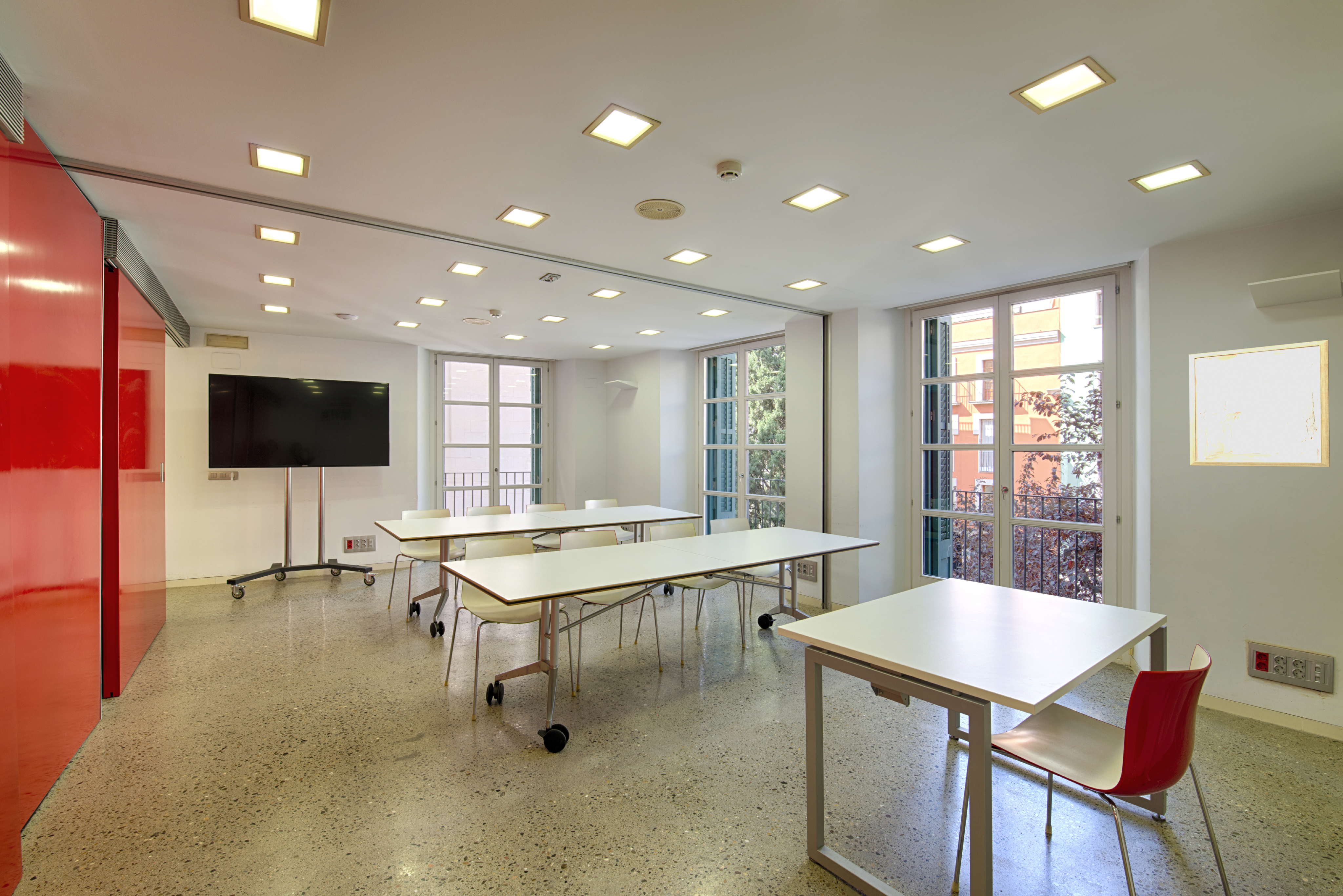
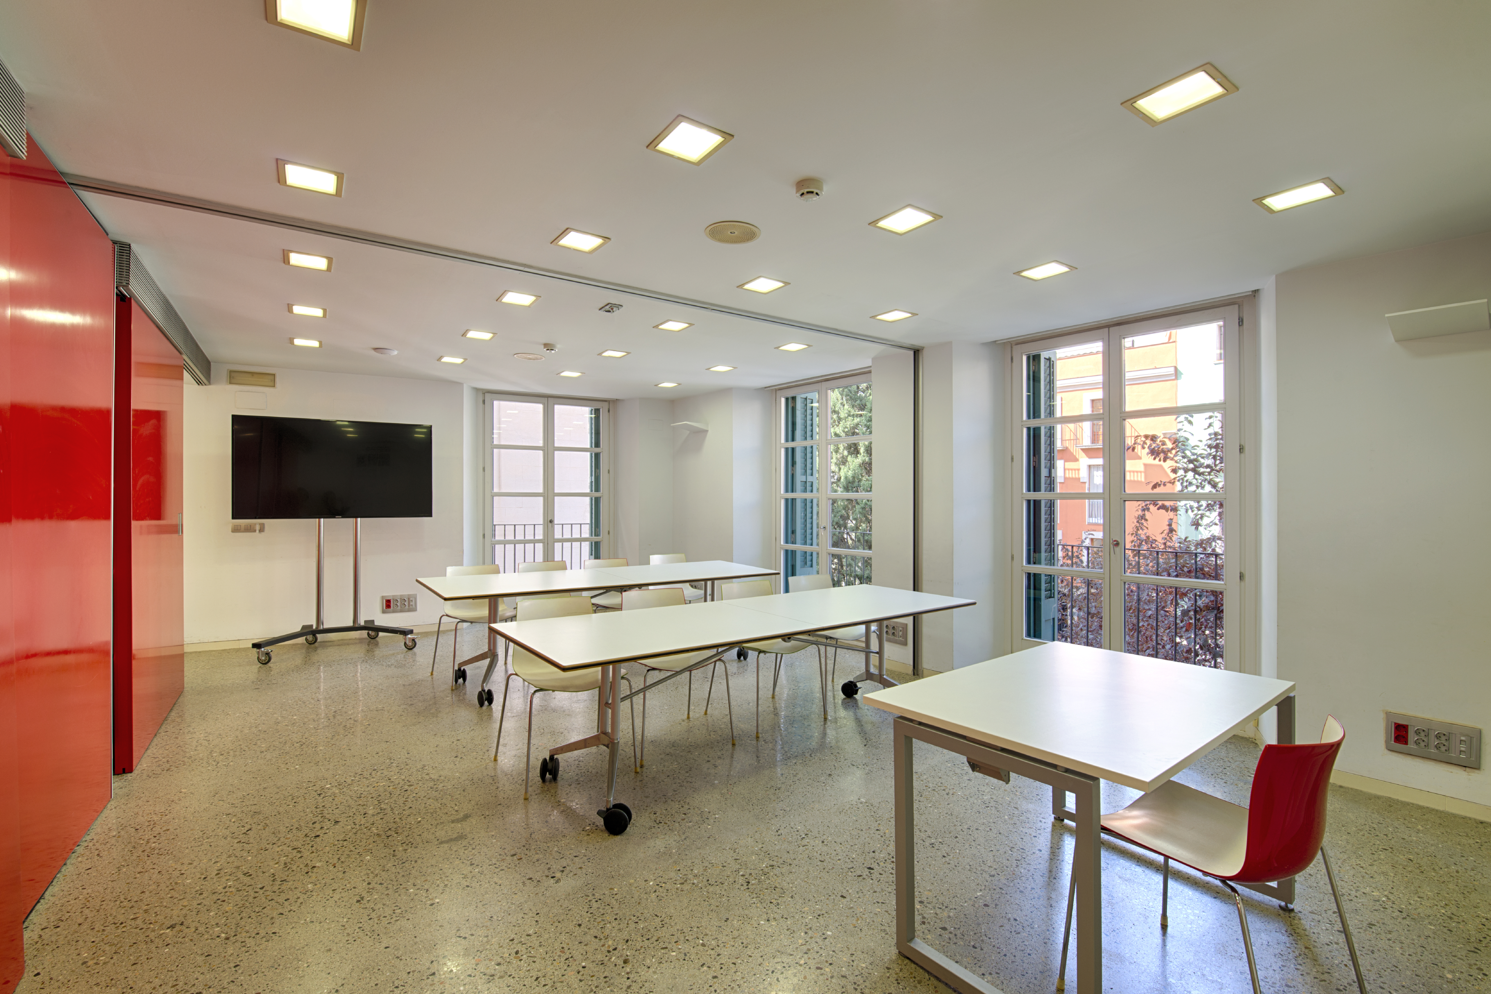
- wall art (1254, 407)
